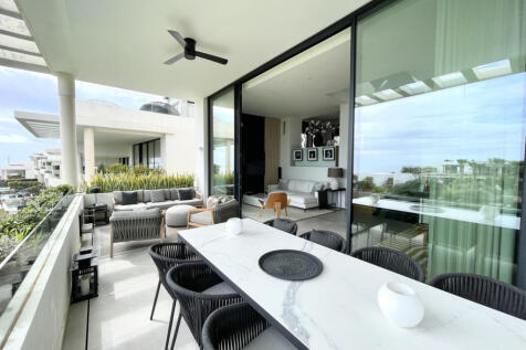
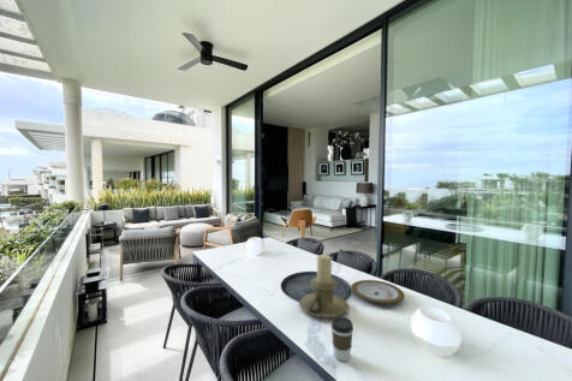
+ candle holder (323, 281)
+ coffee cup (341, 338)
+ plate (376, 292)
